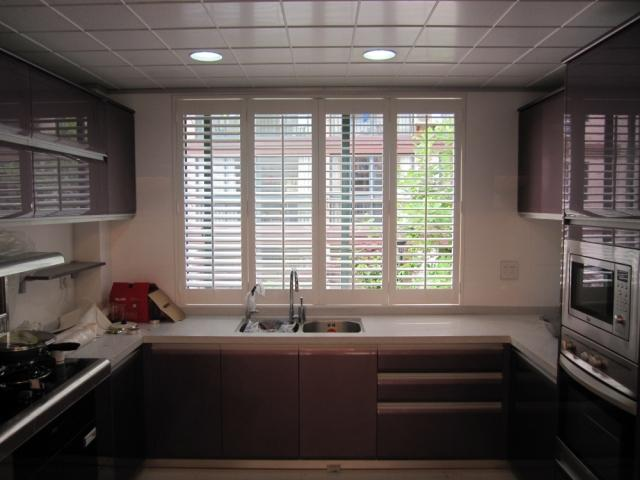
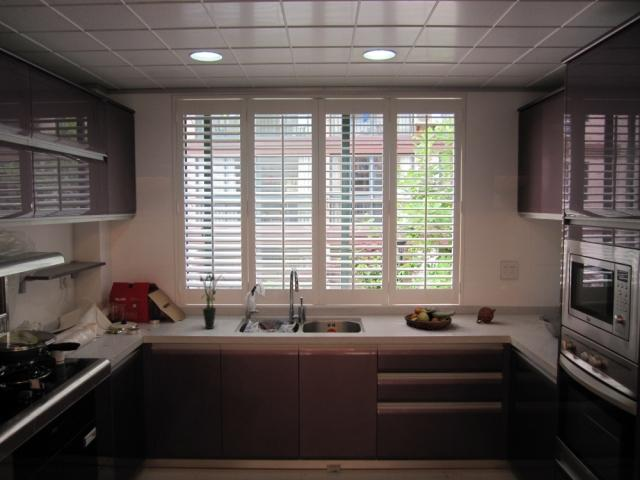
+ potted plant (212, 299)
+ teapot (486, 315)
+ fruit bowl (428, 315)
